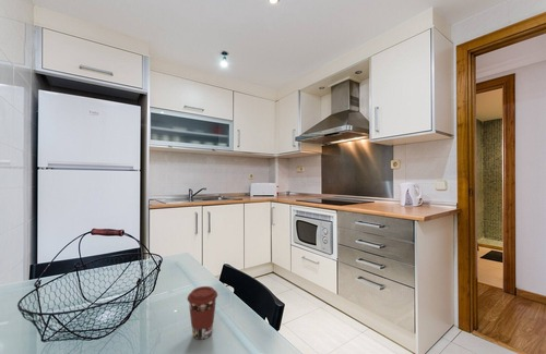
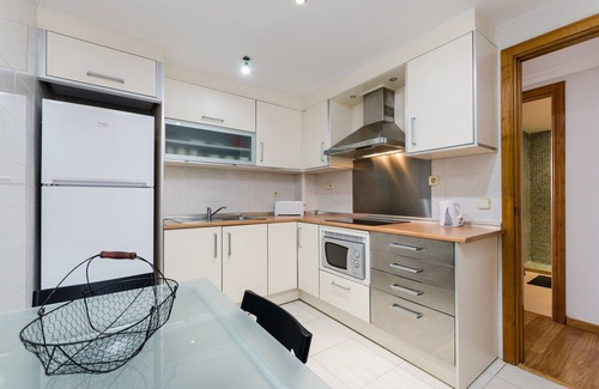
- coffee cup (202, 312)
